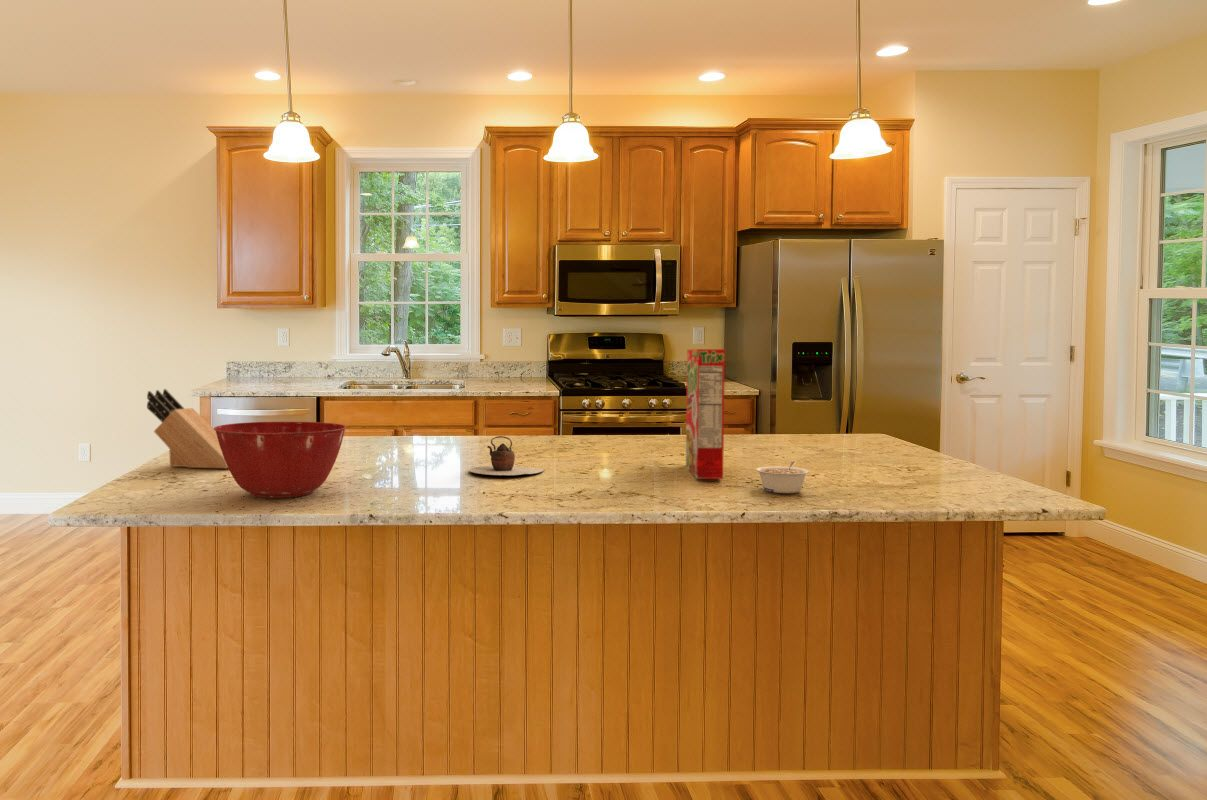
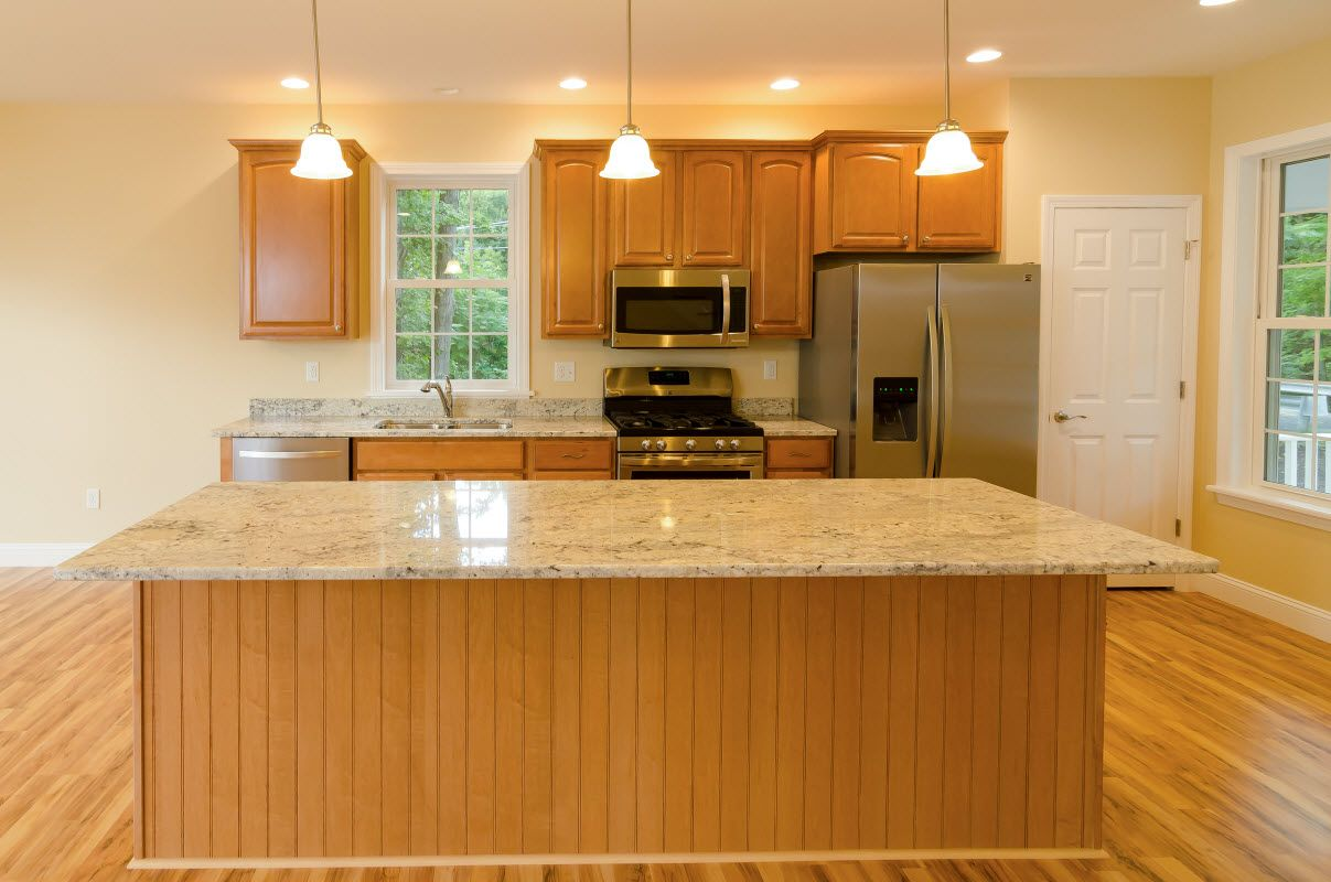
- mixing bowl (282, 459)
- knife block (193, 427)
- teapot (506, 453)
- legume (781, 477)
- cereal box (704, 411)
